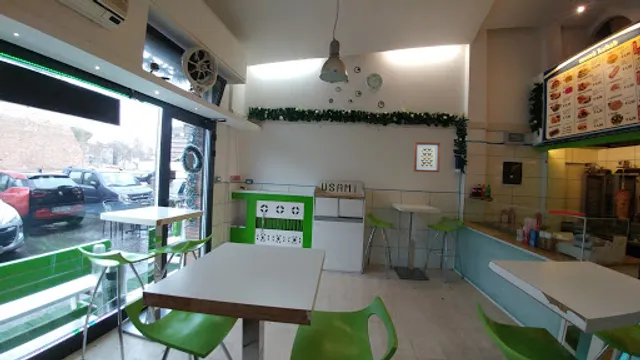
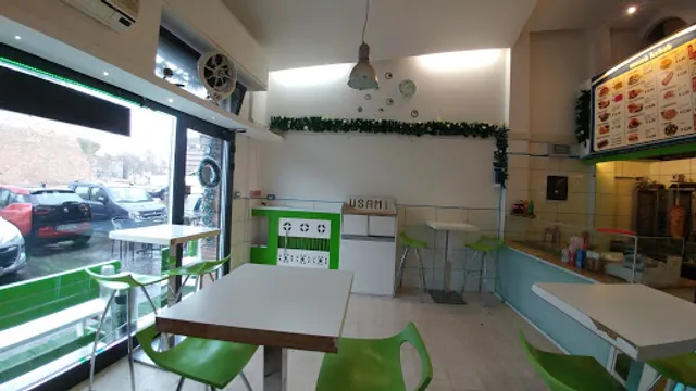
- wall art (426, 157)
